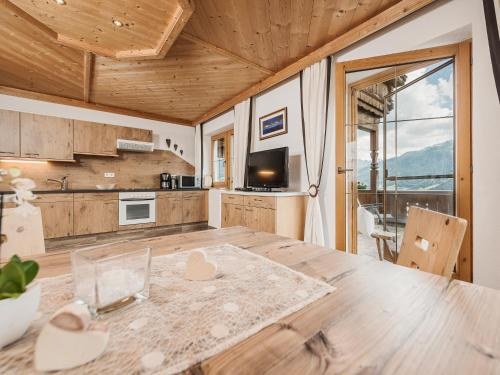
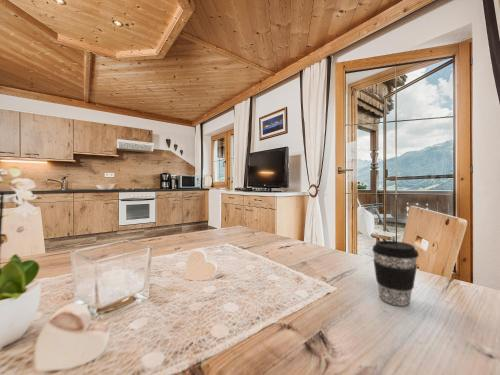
+ coffee cup (394, 272)
